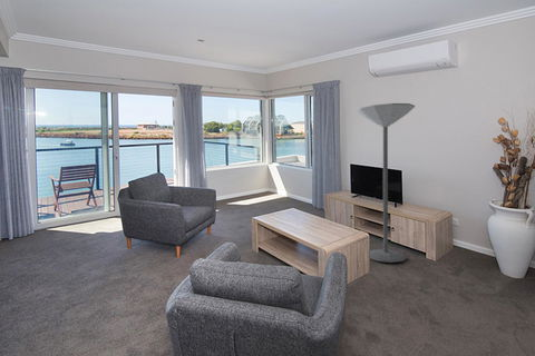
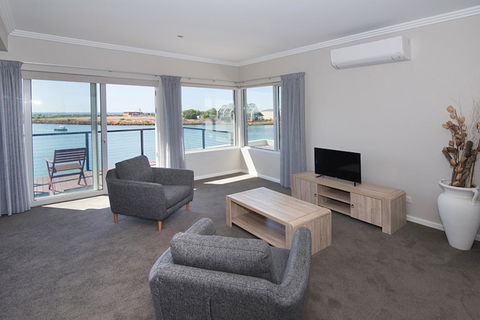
- floor lamp (385, 182)
